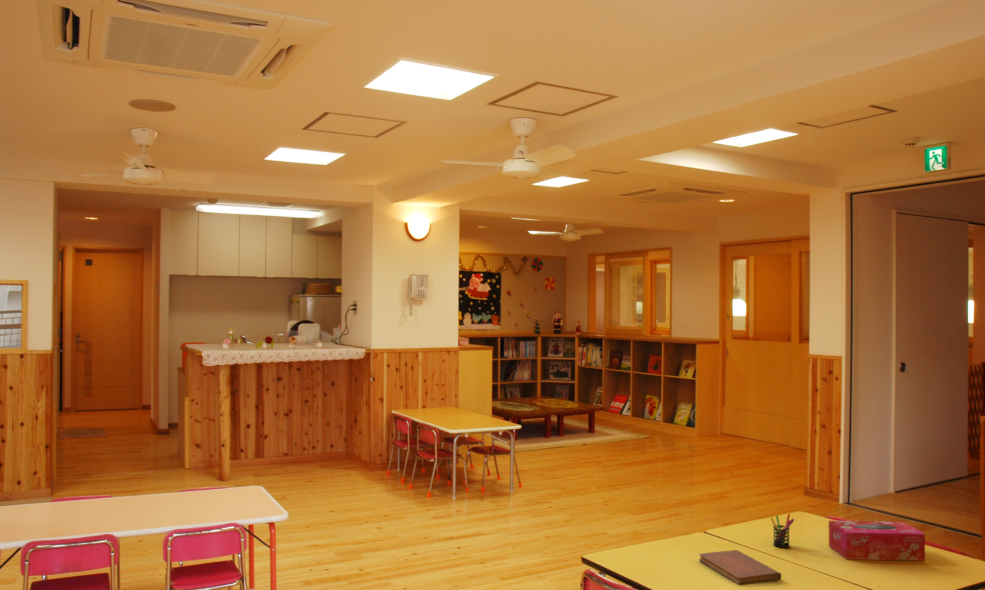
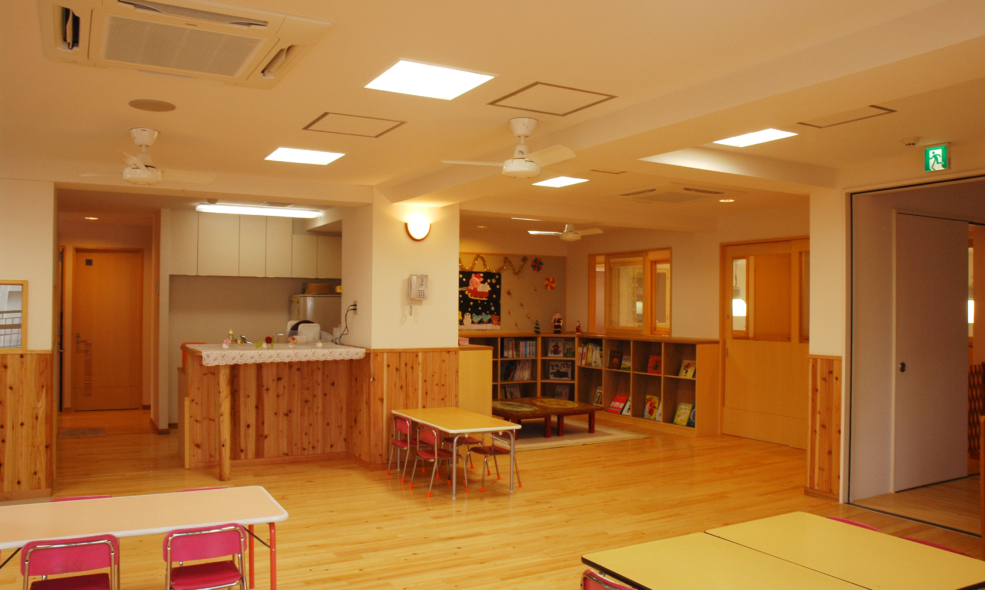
- pen holder (781, 529)
- notebook (738, 566)
- tissue box (875, 540)
